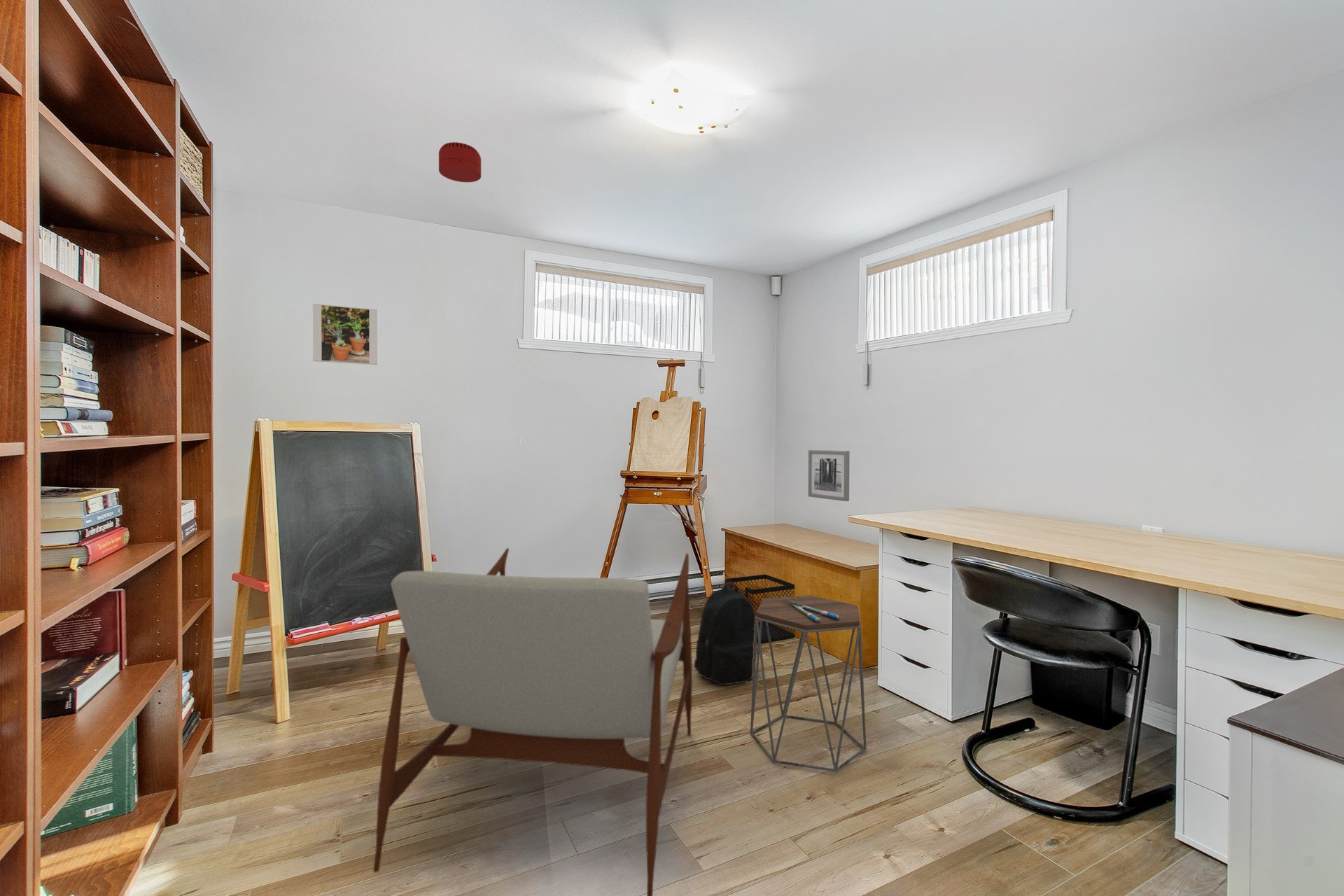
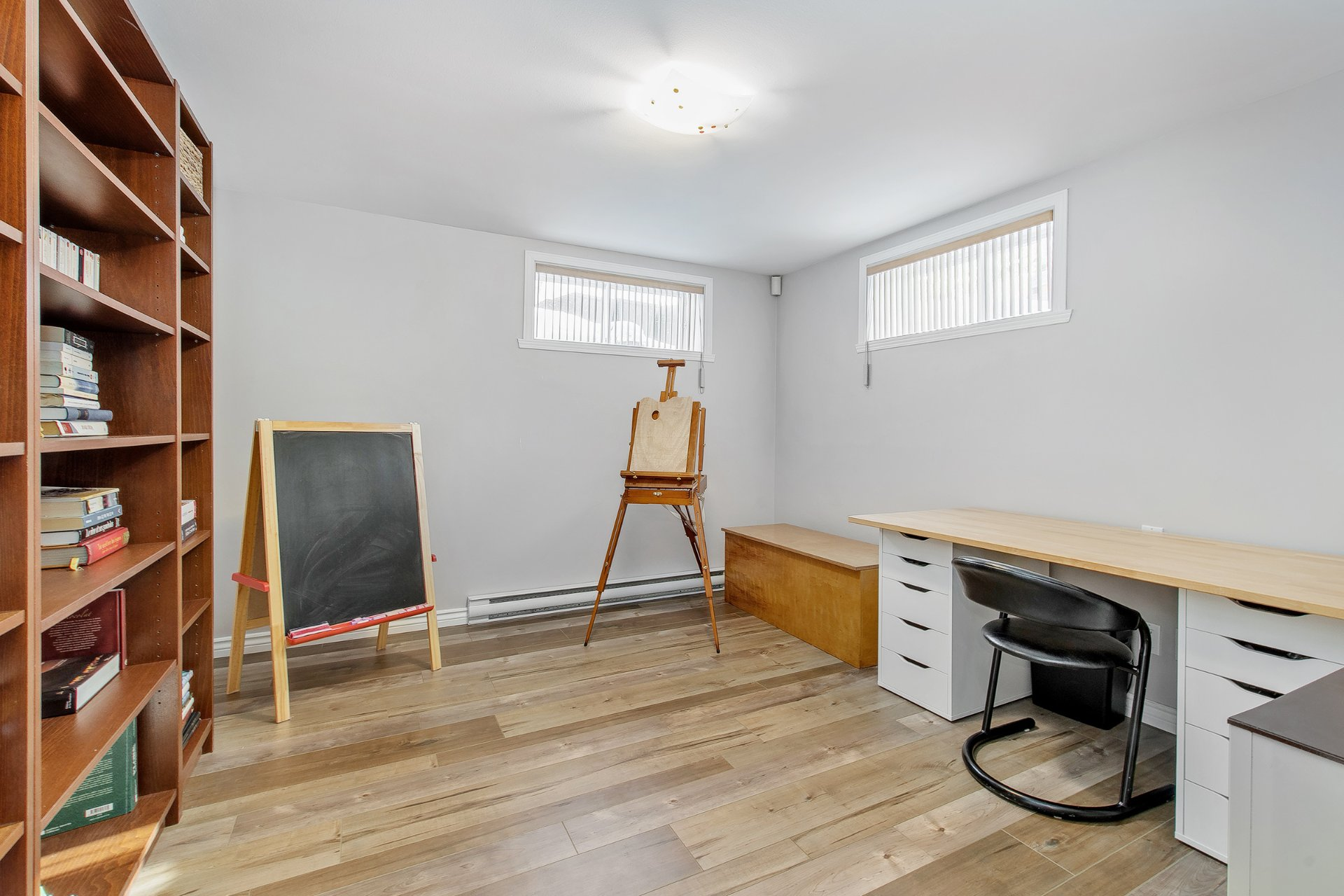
- backpack (728, 630)
- hedge shears (807, 608)
- smoke detector (460, 162)
- armchair (564, 668)
- wall art (827, 475)
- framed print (346, 335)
- side table (813, 673)
- wastebasket (759, 606)
